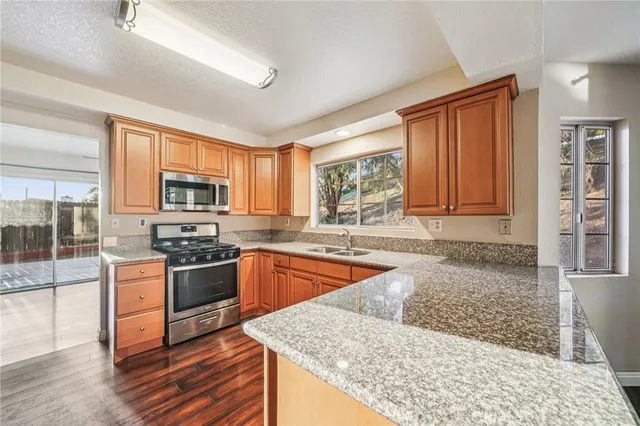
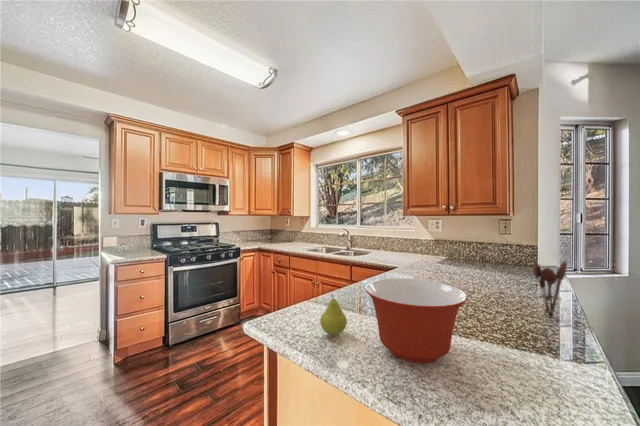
+ mixing bowl (413, 319)
+ fruit (333, 313)
+ utensil holder (550, 289)
